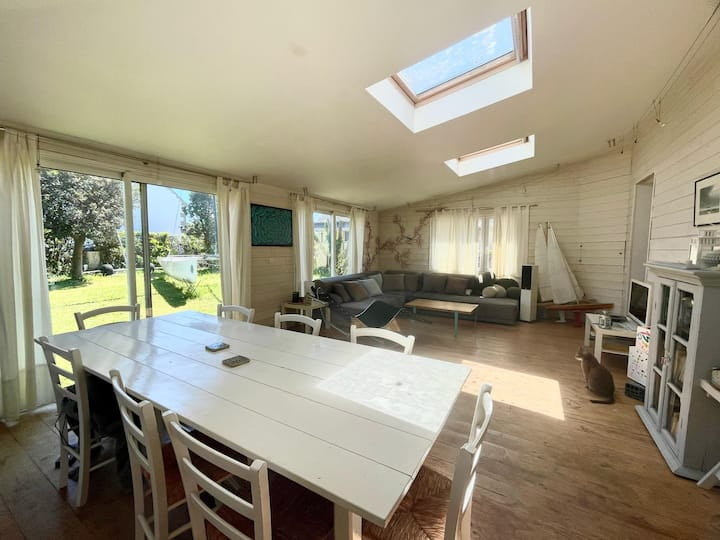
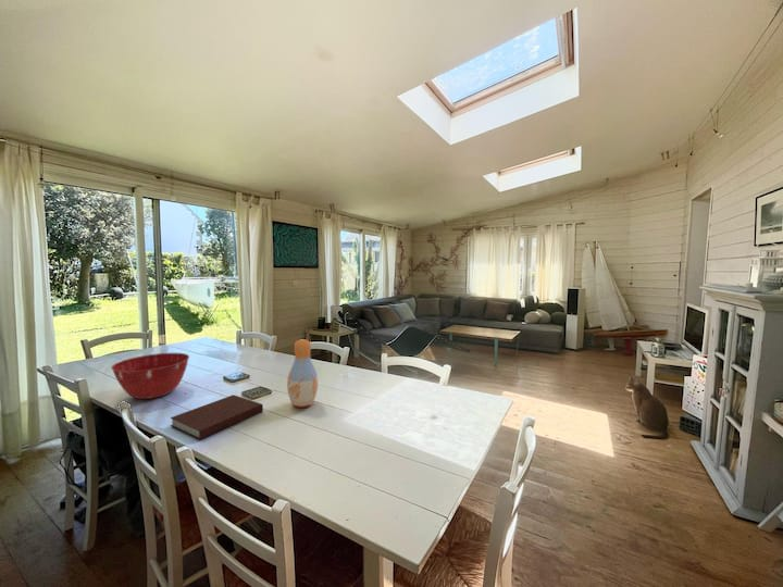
+ vase (302, 372)
+ mixing bowl (152, 376)
+ notebook (219, 414)
